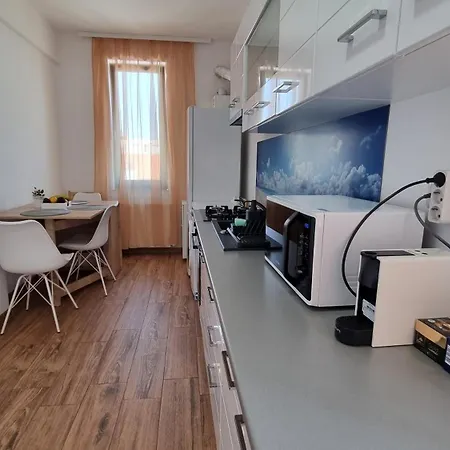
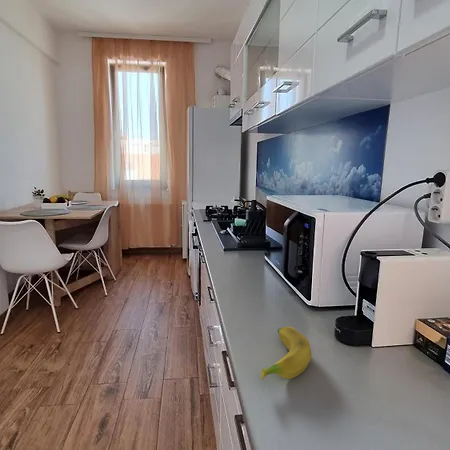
+ banana (285, 355)
